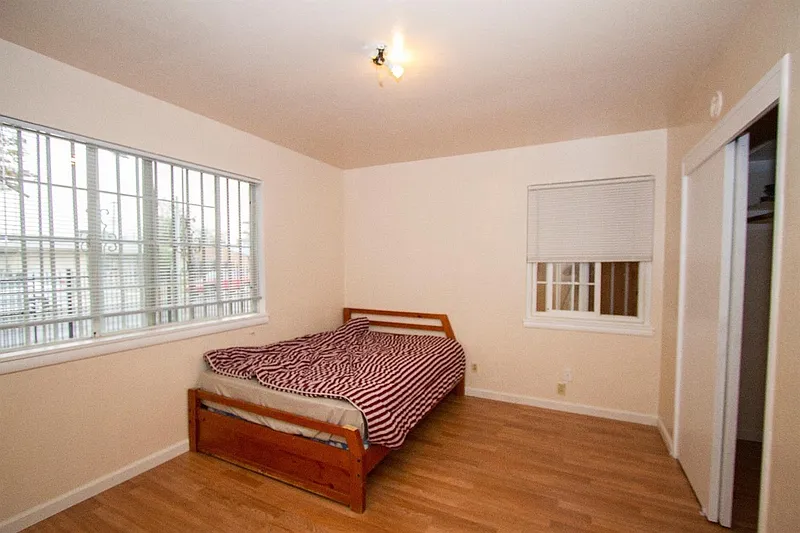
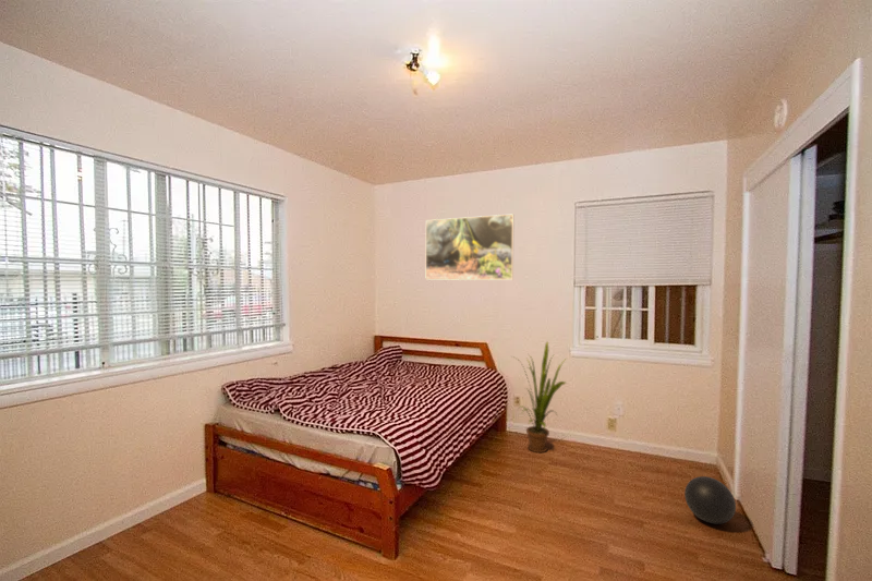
+ house plant (537, 396)
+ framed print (467, 249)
+ ball (708, 499)
